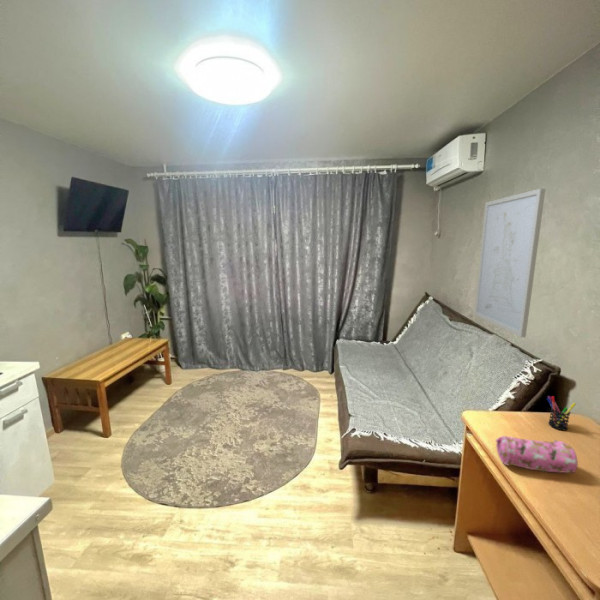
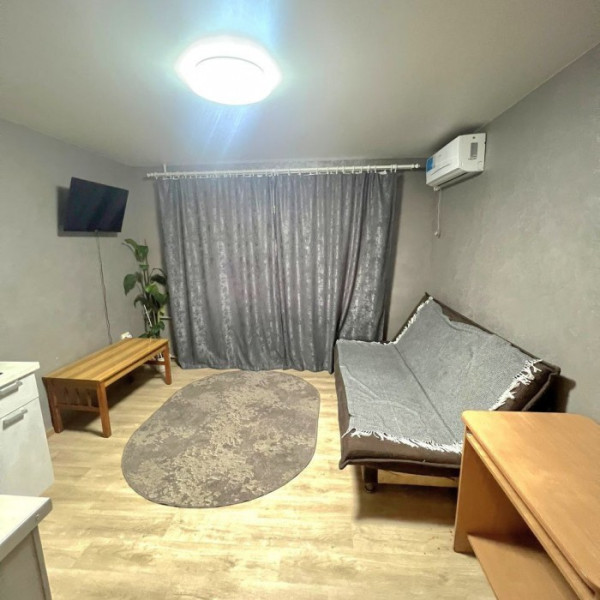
- pen holder (559, 412)
- wall art (503, 263)
- pencil case (534, 453)
